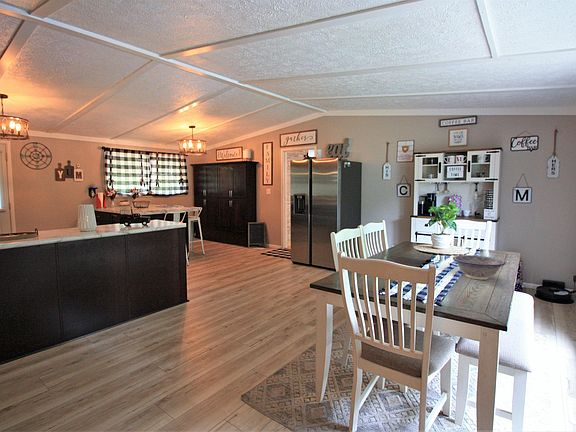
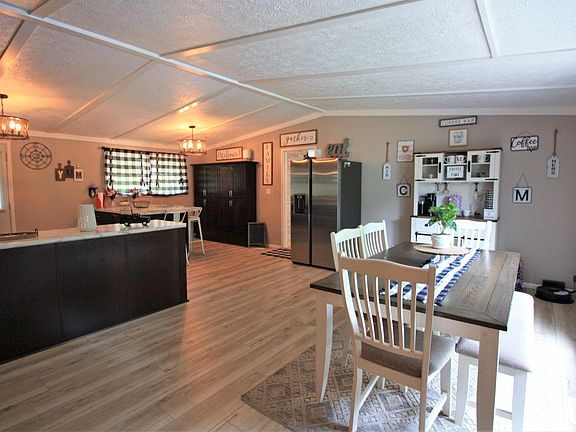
- decorative bowl (477, 268)
